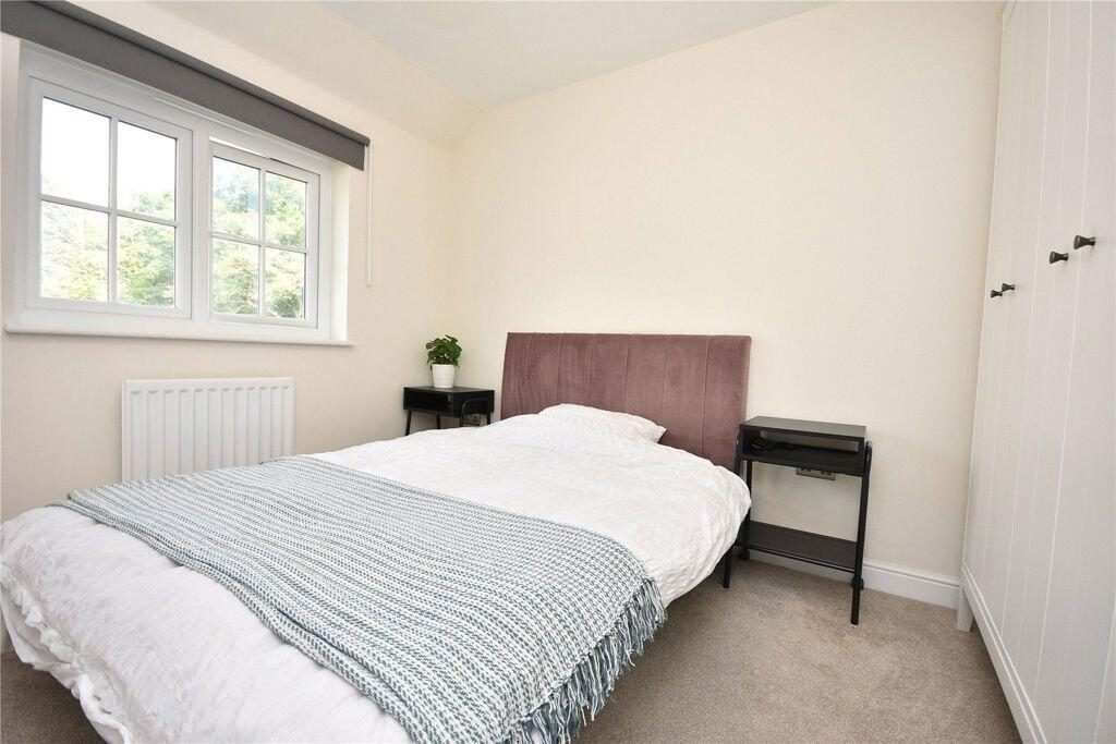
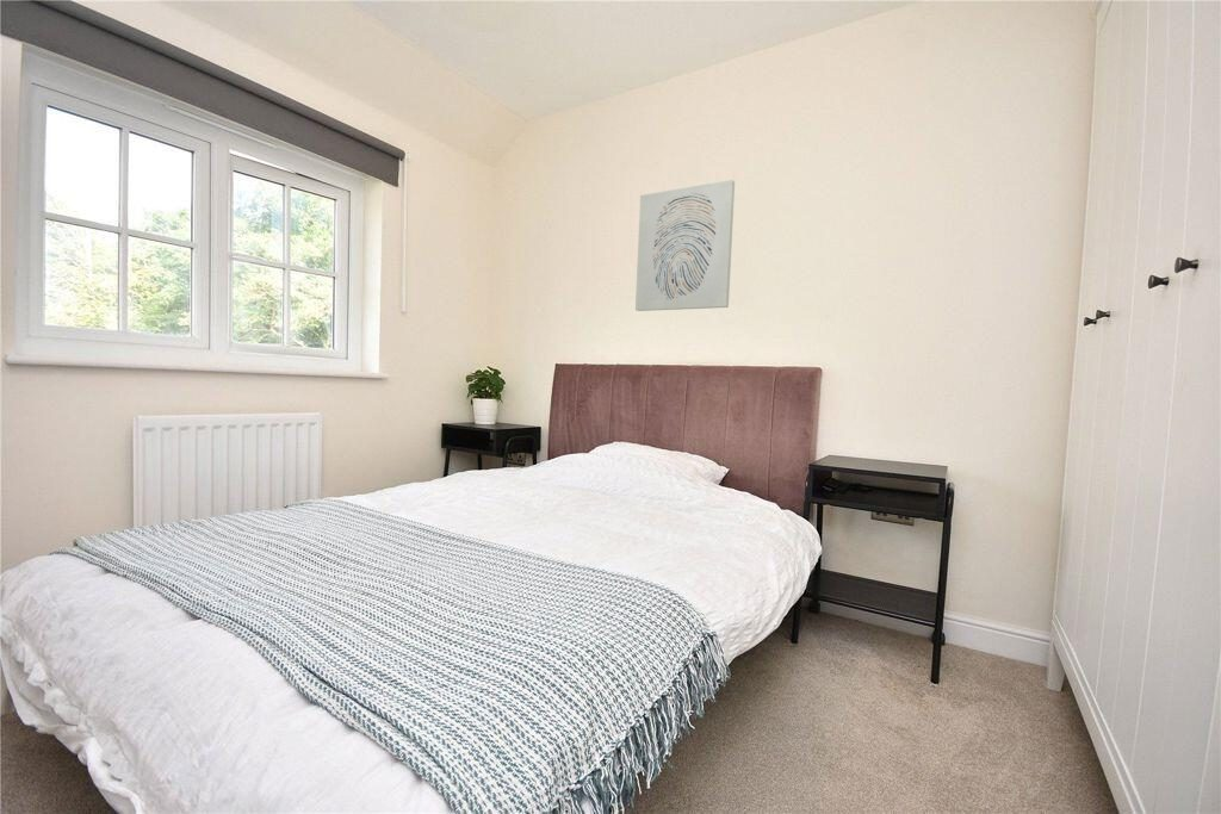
+ wall art (682, 249)
